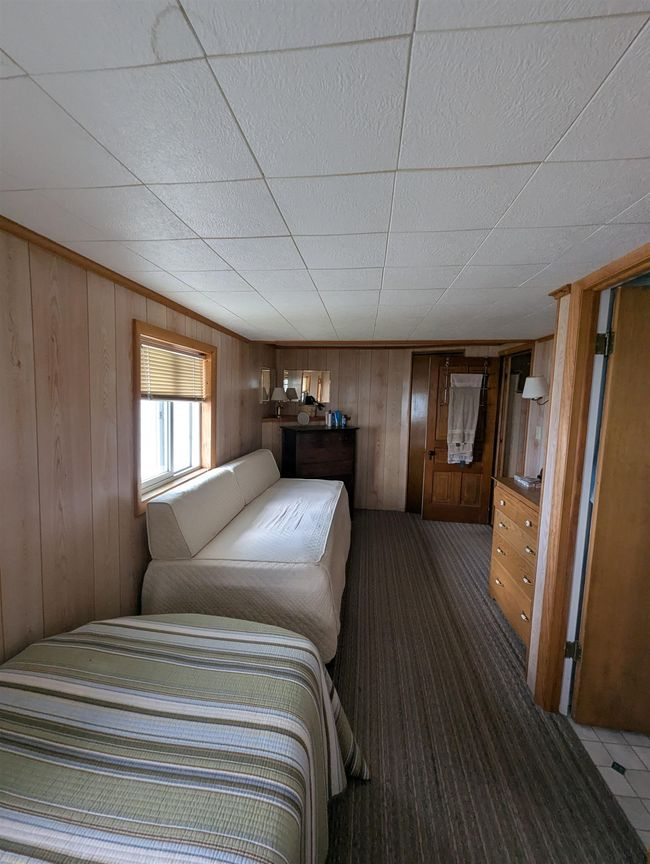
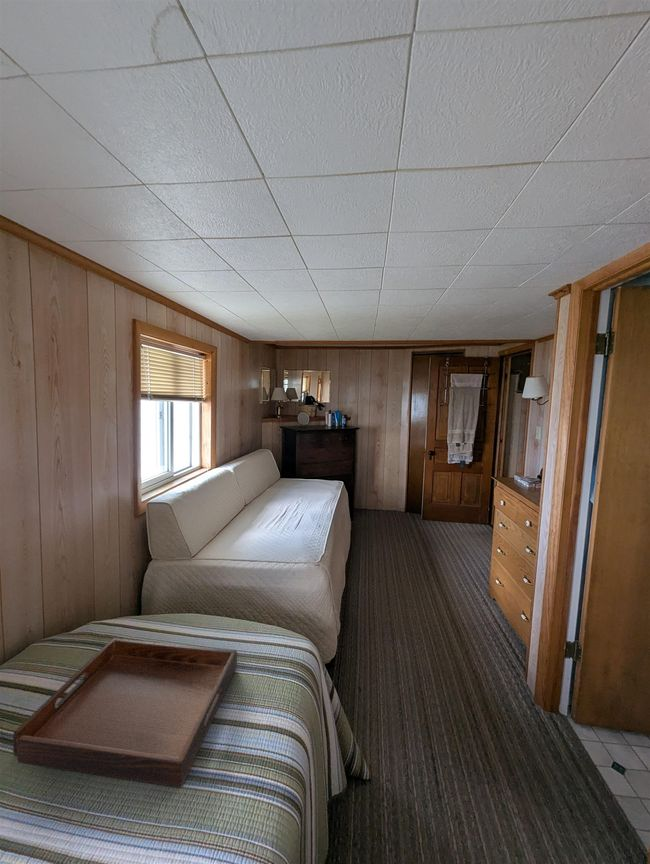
+ serving tray (140, 697)
